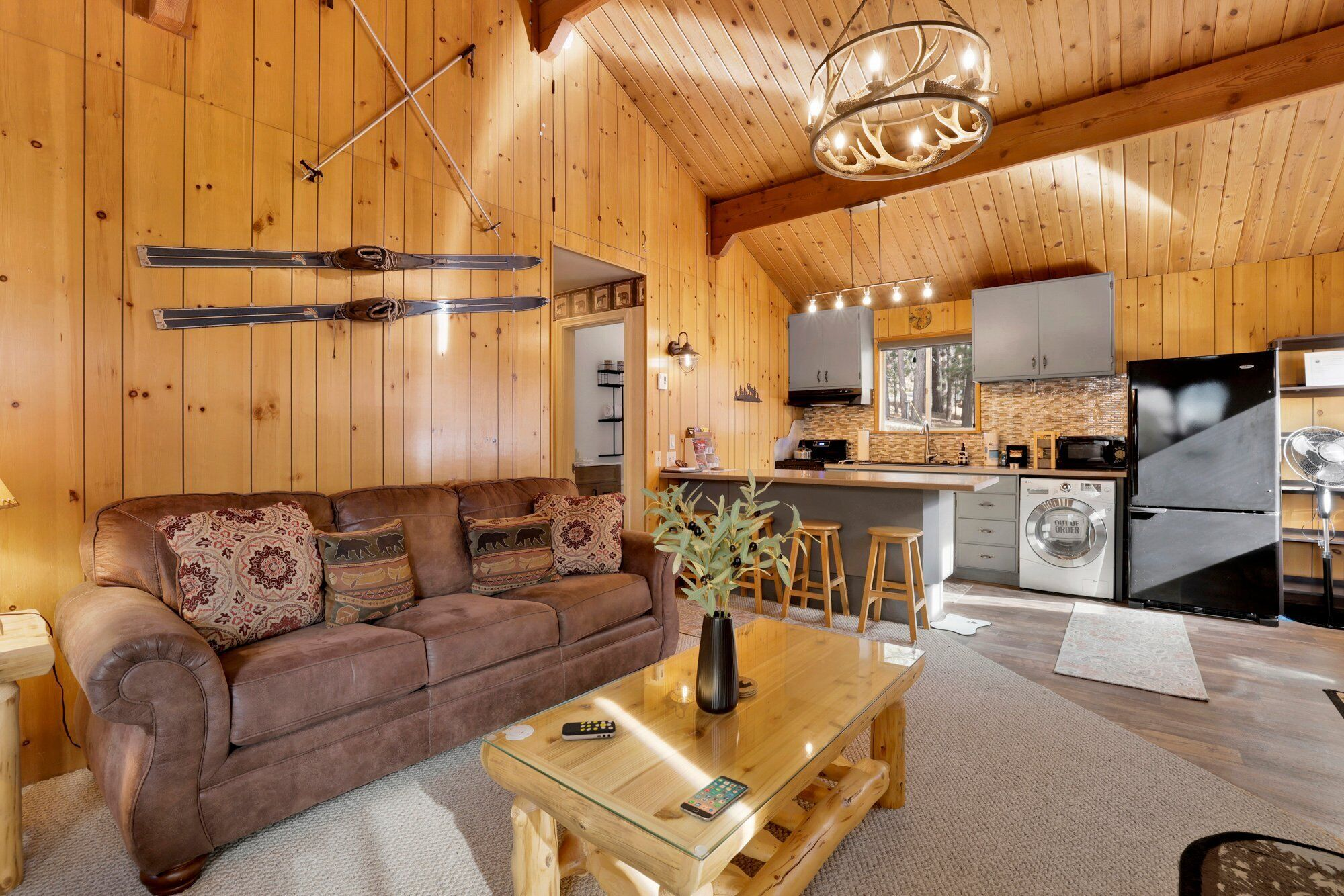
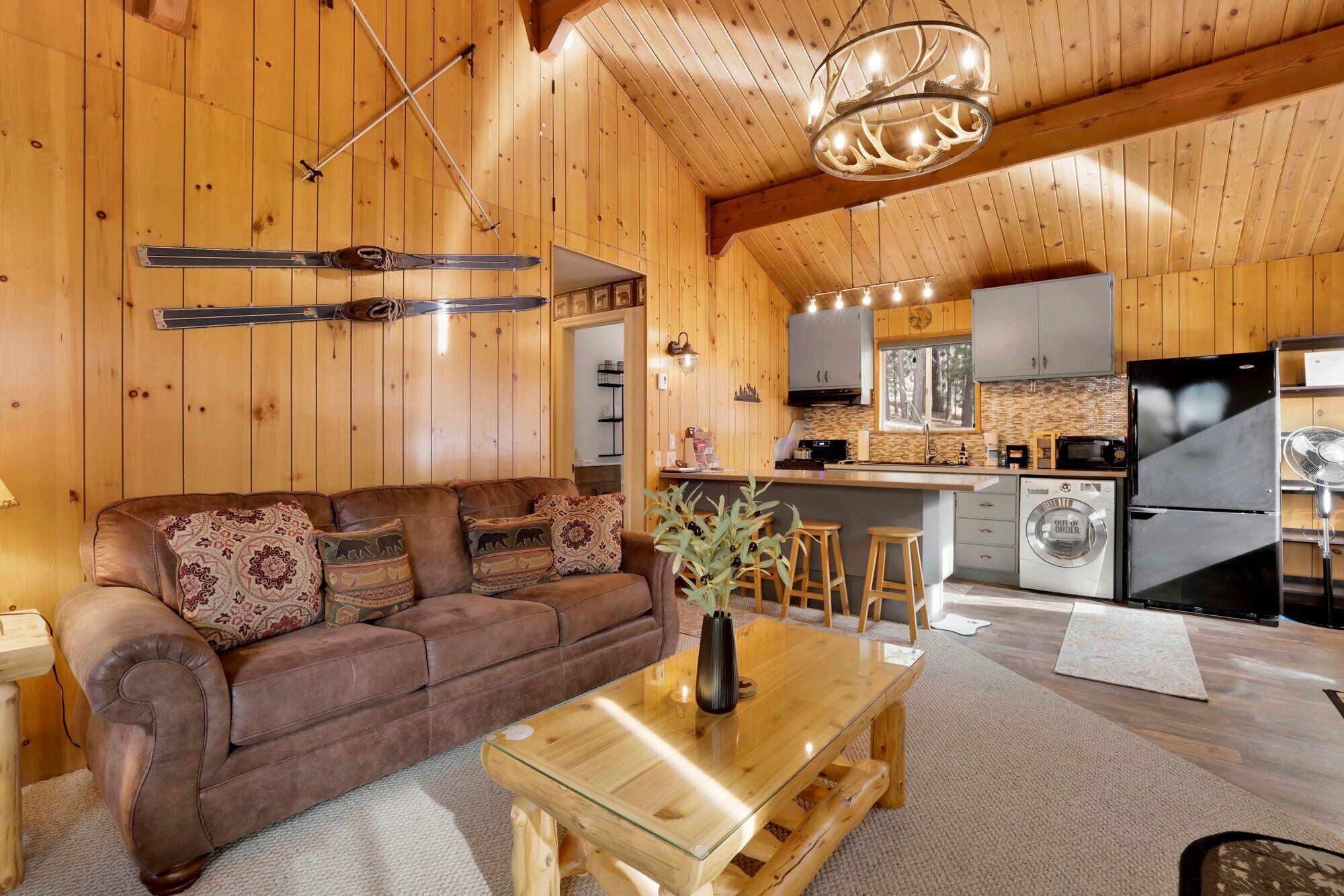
- remote control (589, 729)
- smartphone (715, 797)
